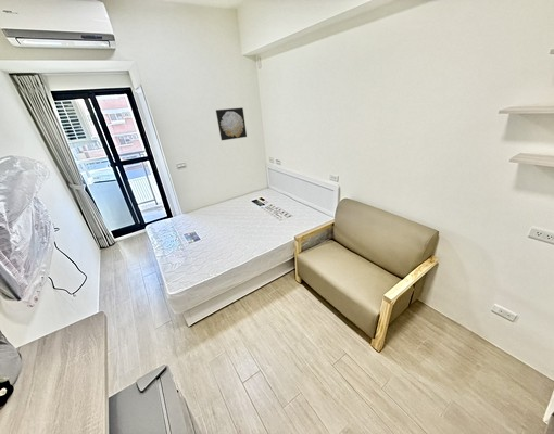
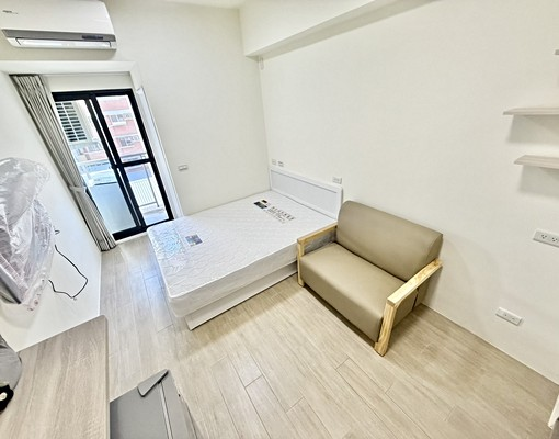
- wall art (231, 124)
